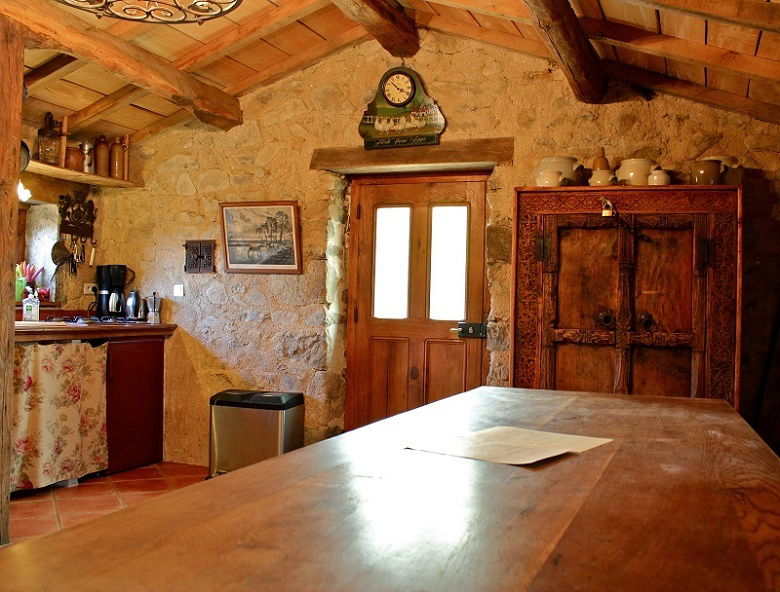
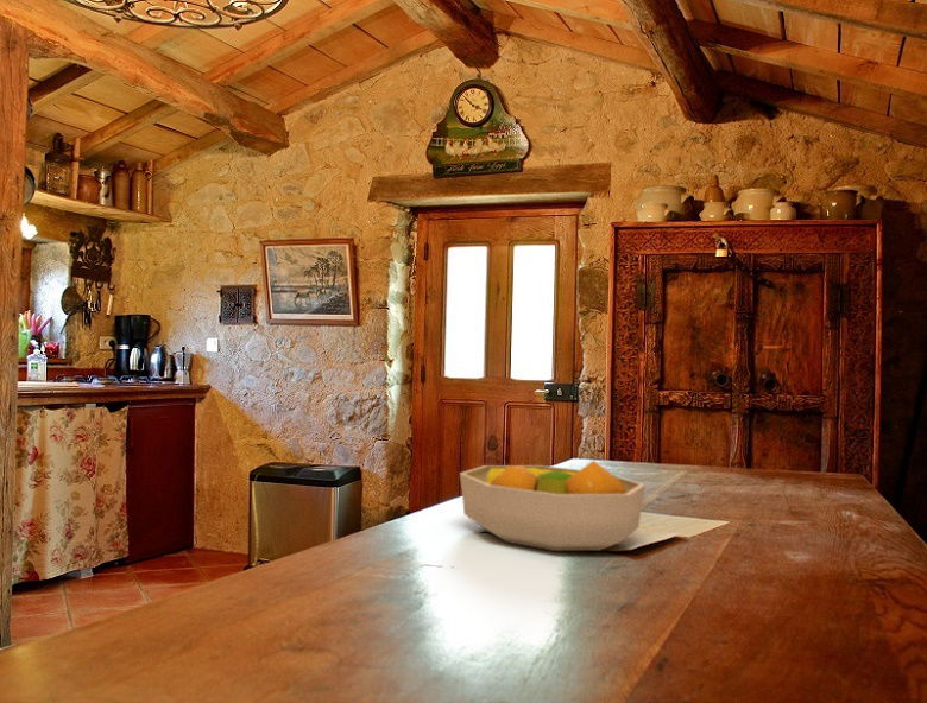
+ fruit bowl (549, 494)
